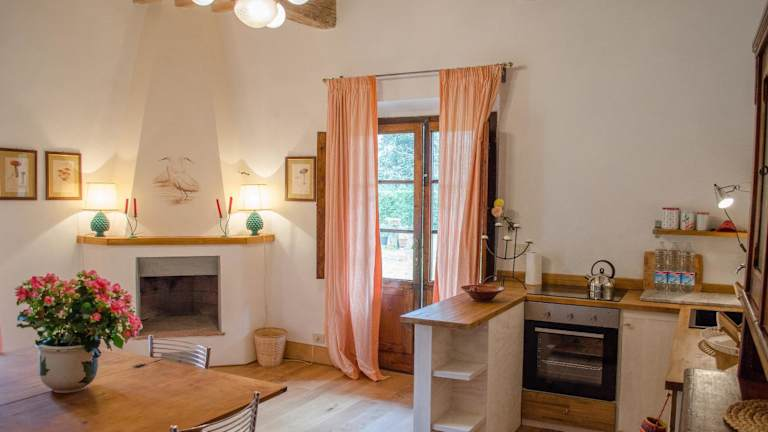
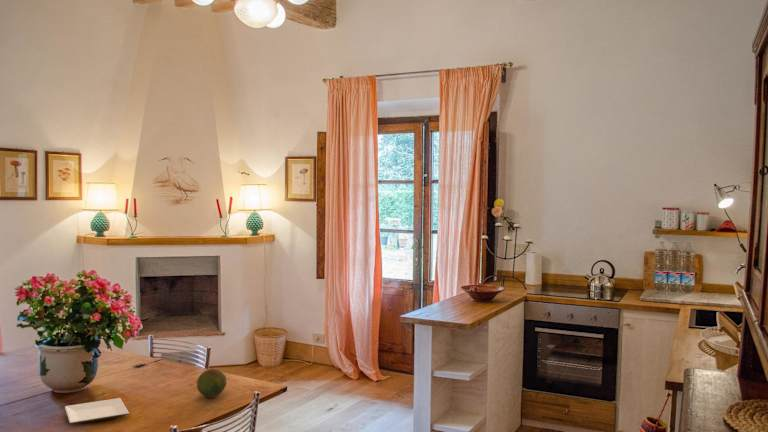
+ plate (96, 412)
+ fruit (212, 383)
